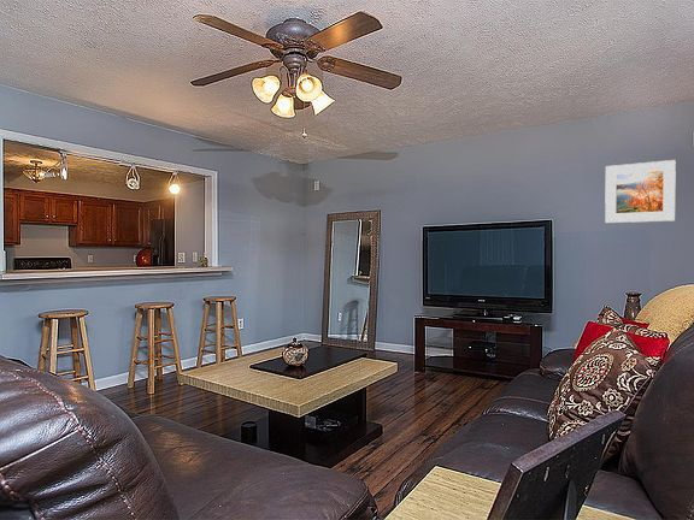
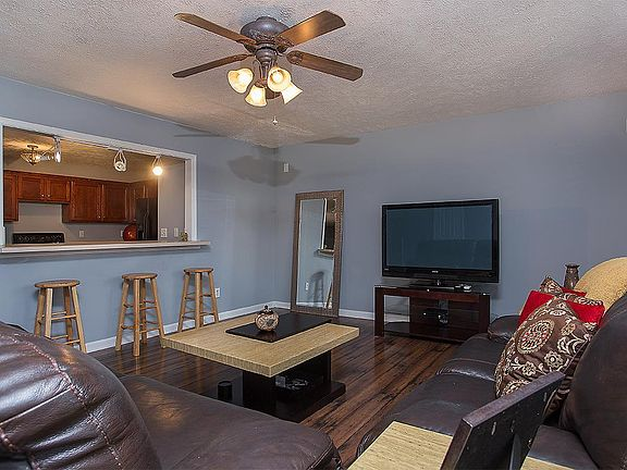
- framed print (639, 193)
